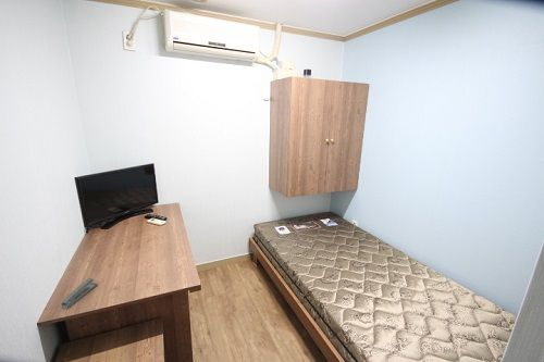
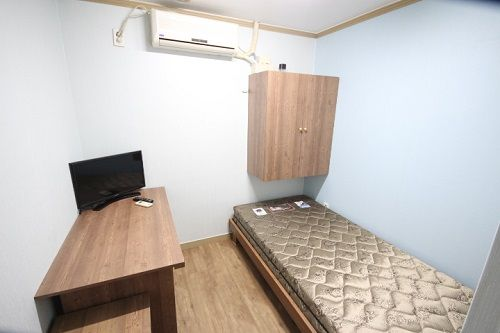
- stapler (79, 290)
